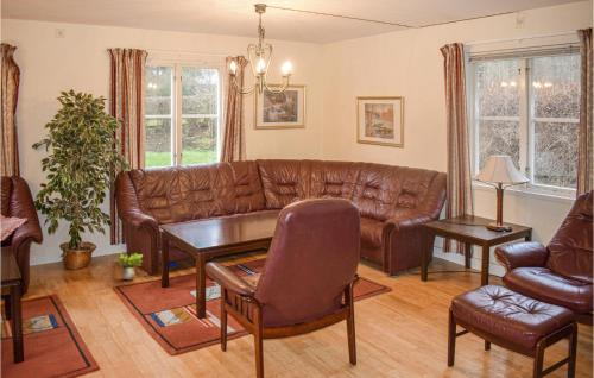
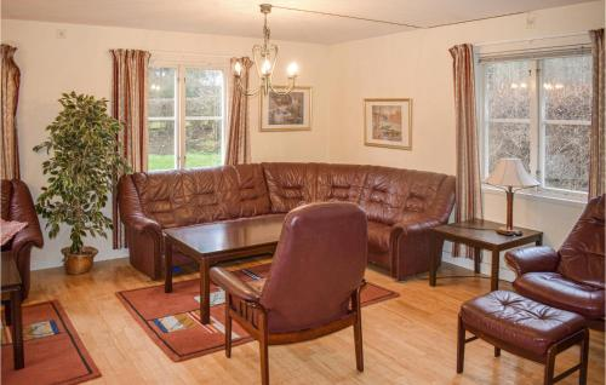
- potted plant (128, 265)
